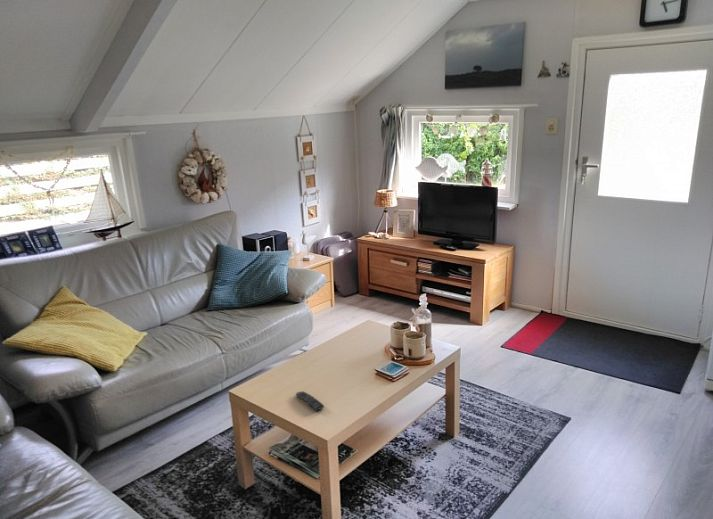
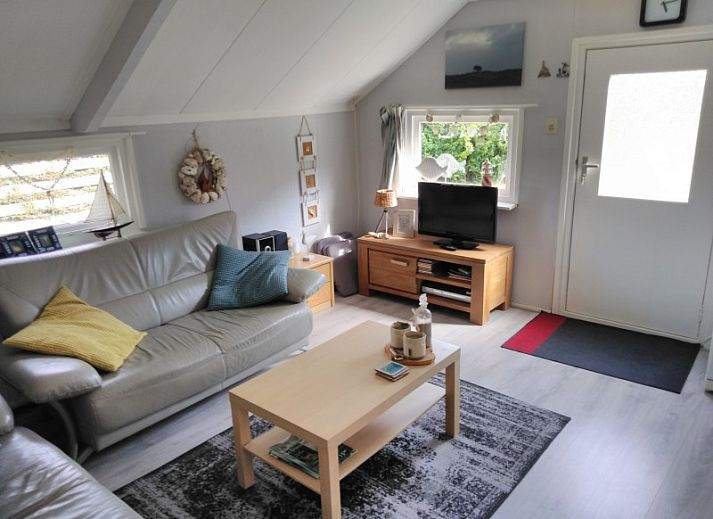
- remote control (308, 399)
